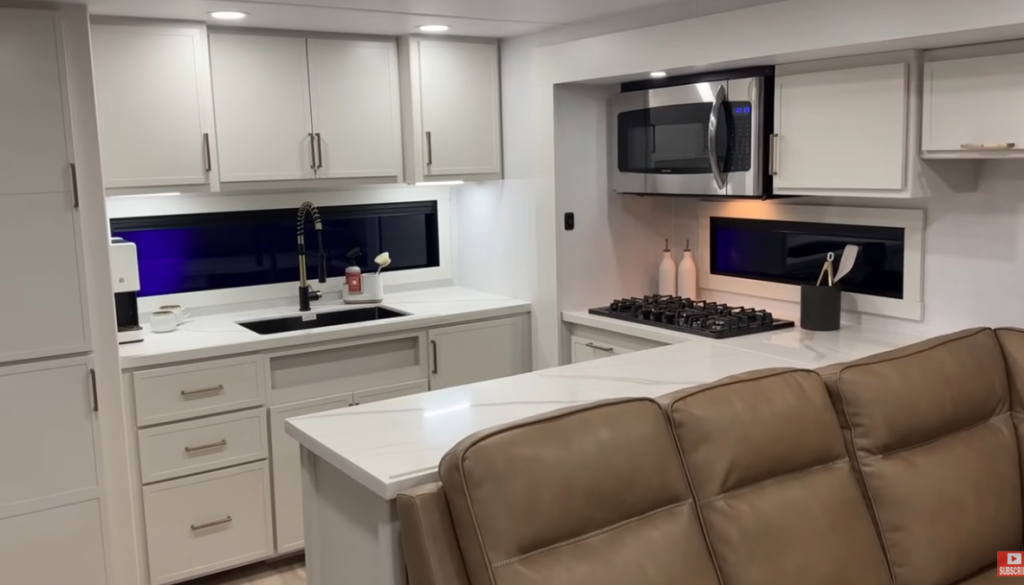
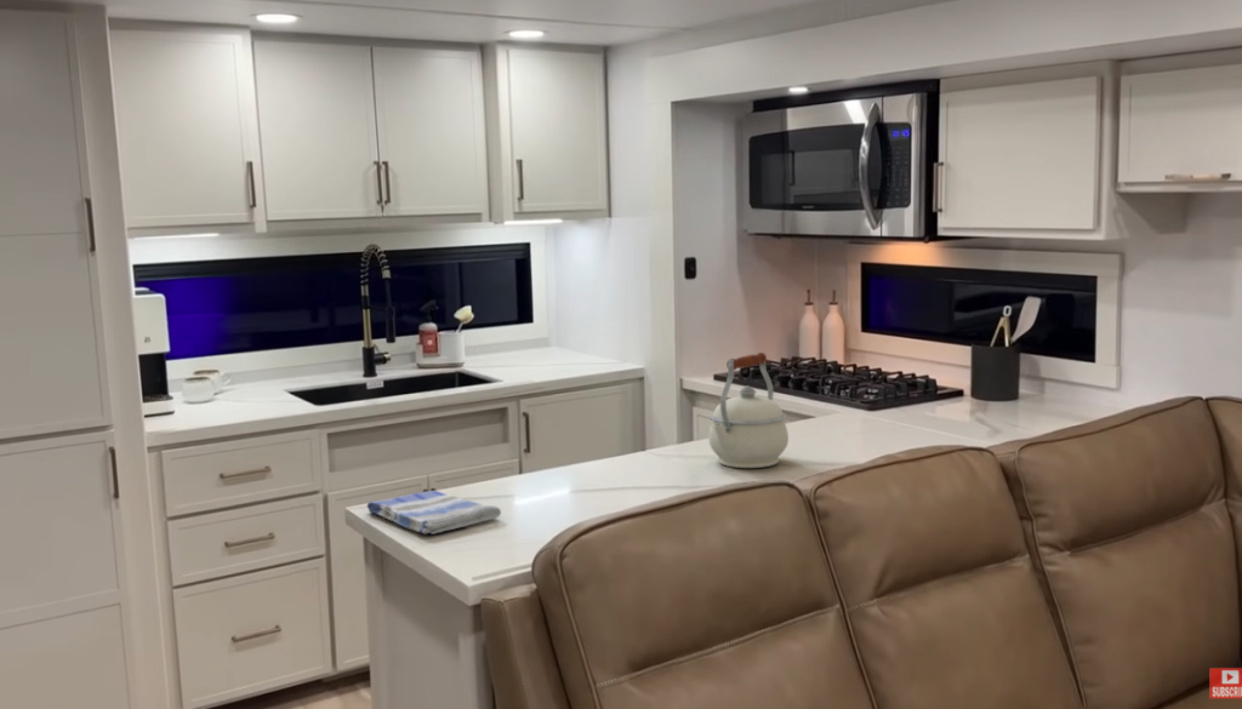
+ kettle (744, 410)
+ dish towel (432, 509)
